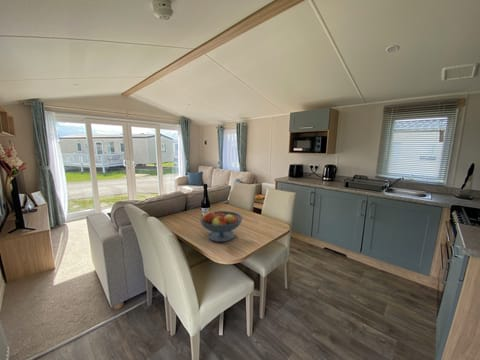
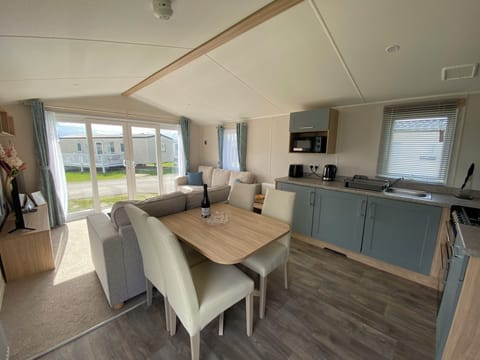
- fruit bowl (221, 223)
